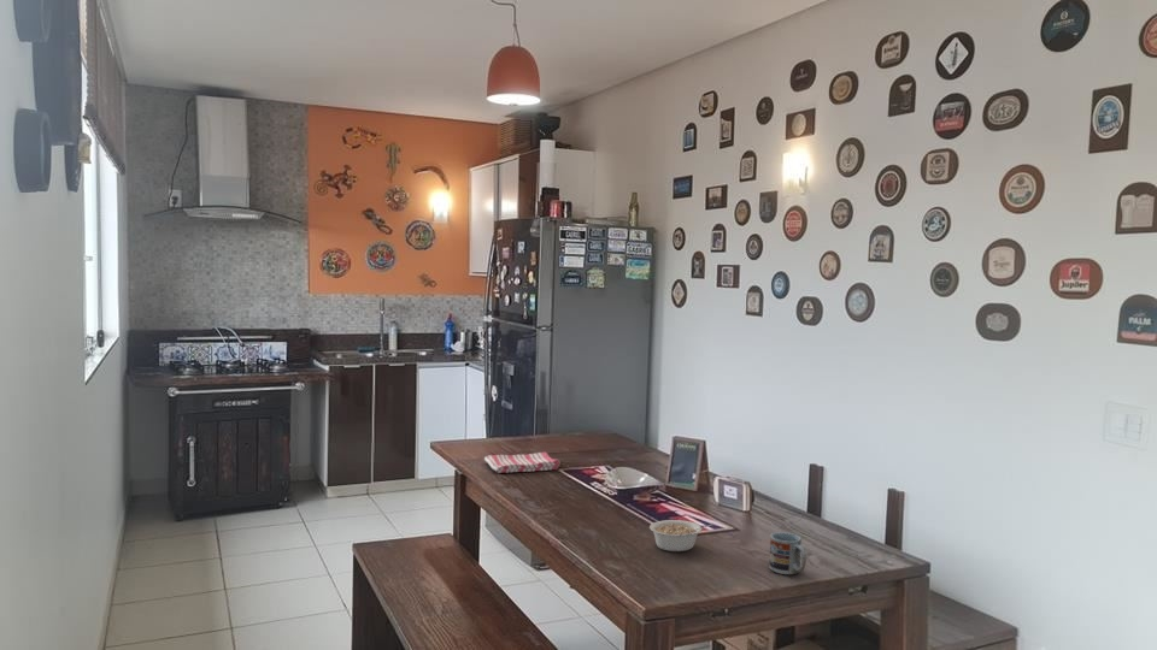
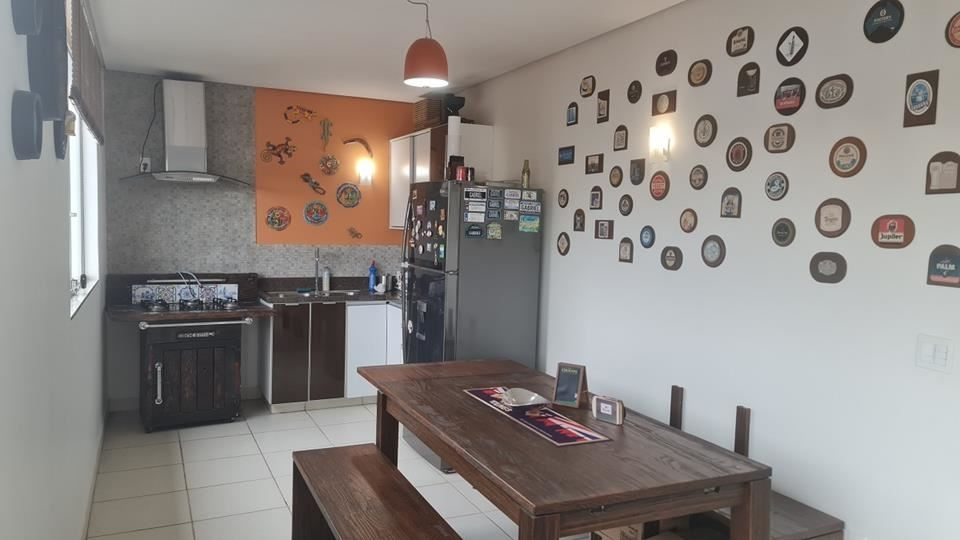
- dish towel (521, 460)
- cup (789, 554)
- legume (676, 533)
